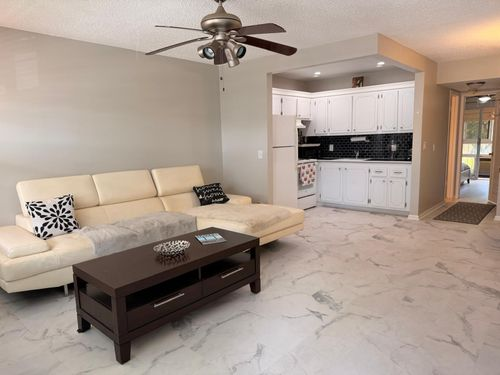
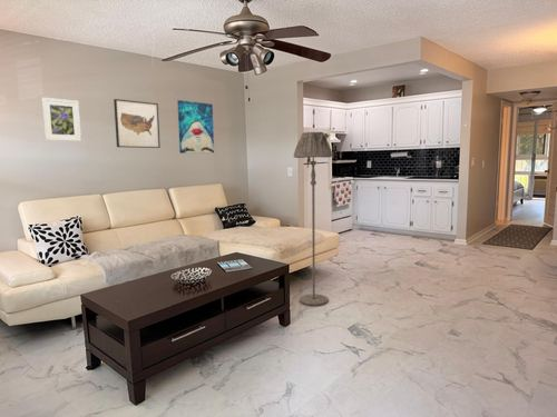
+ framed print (61, 120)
+ floor lamp (313, 218)
+ wall art (137, 125)
+ wall art (196, 128)
